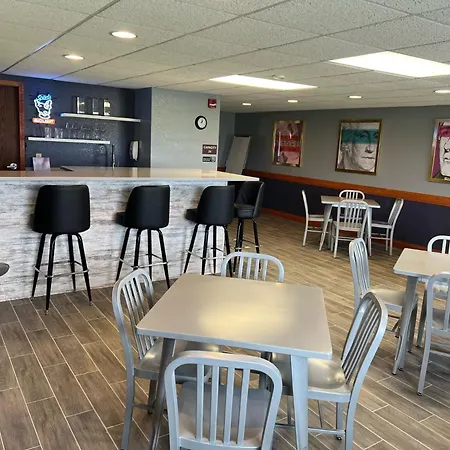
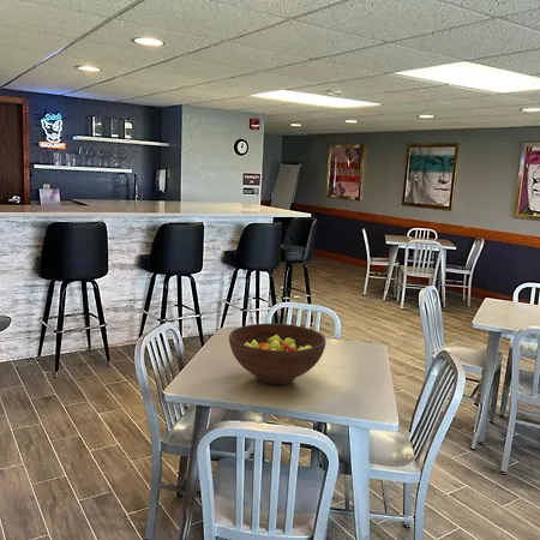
+ fruit bowl (276, 356)
